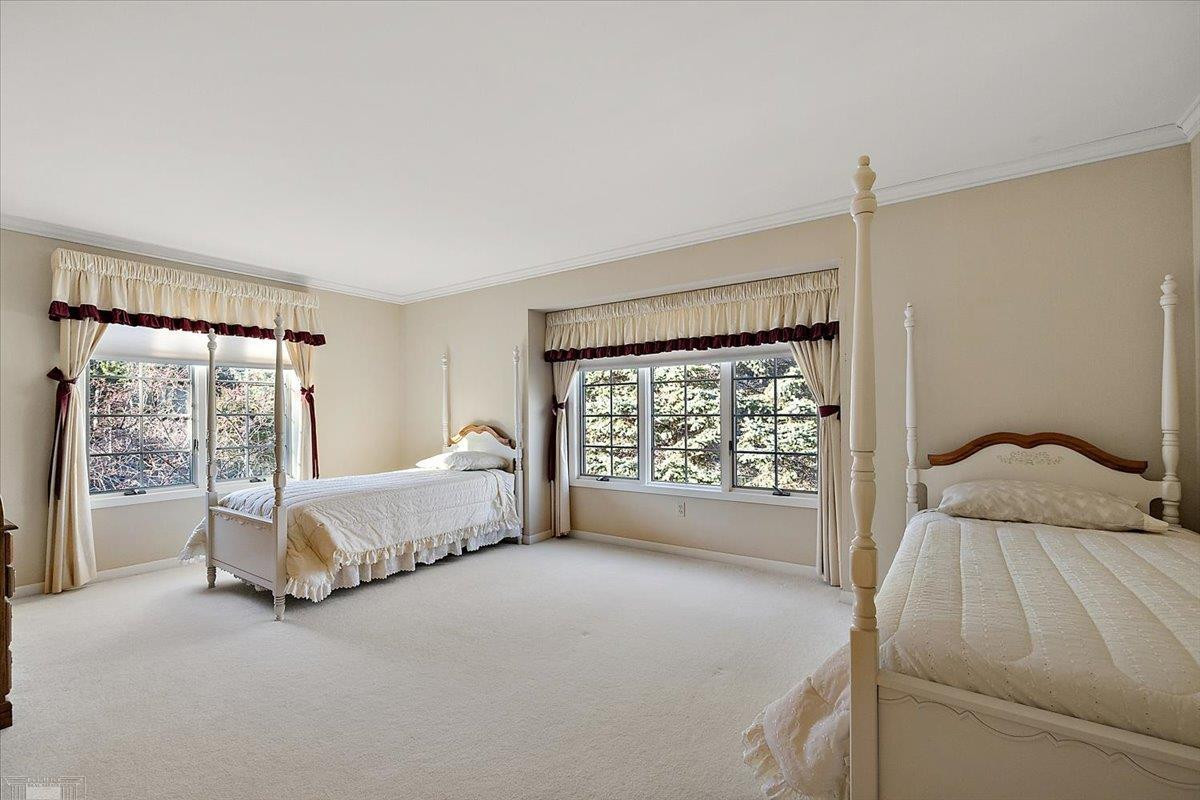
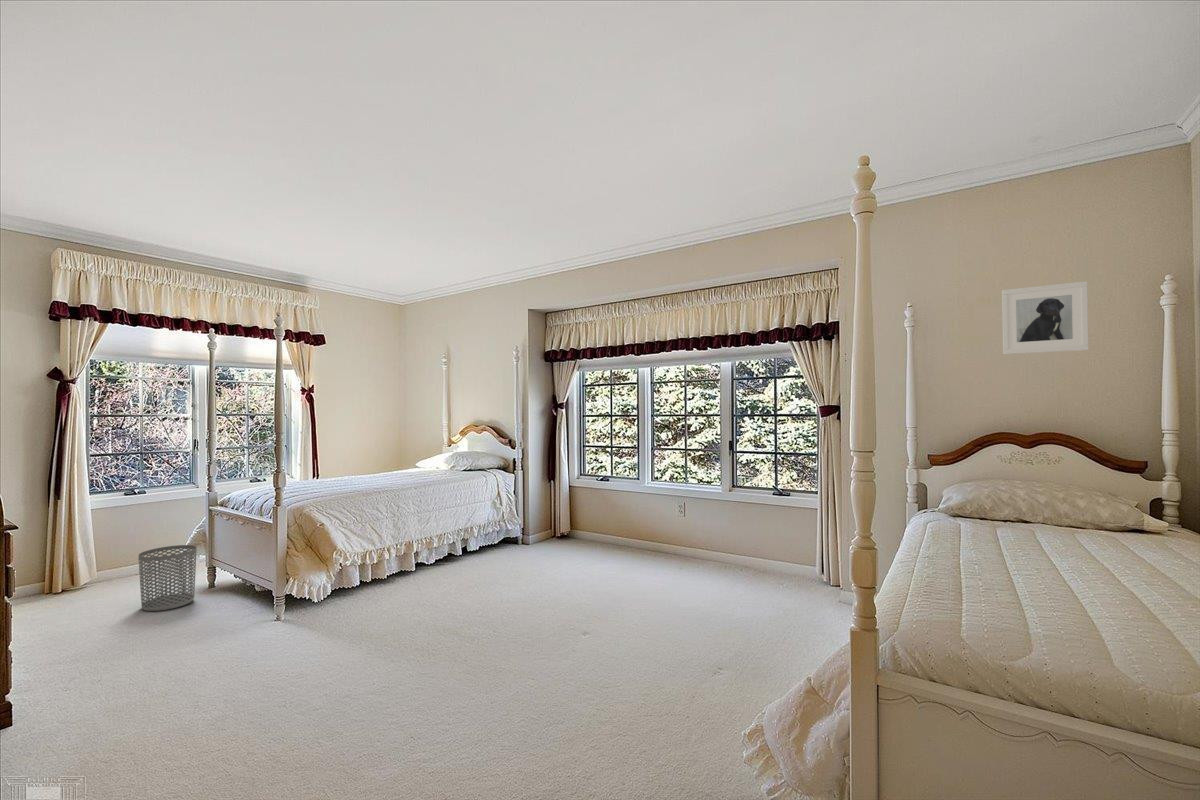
+ waste bin (168, 577)
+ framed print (1043, 319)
